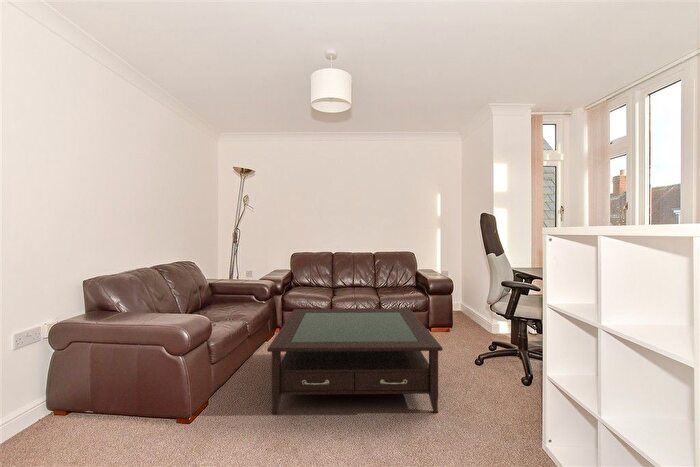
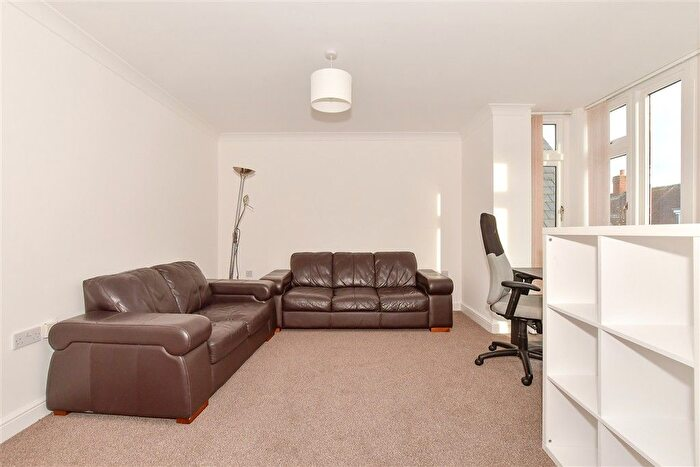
- coffee table (353, 351)
